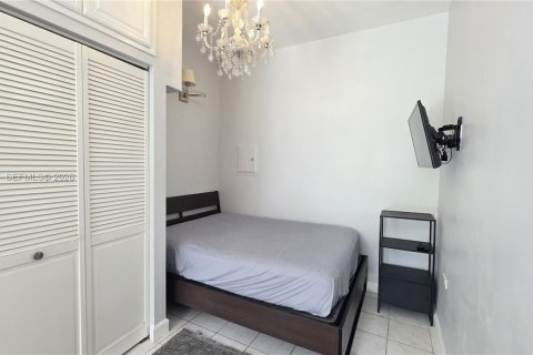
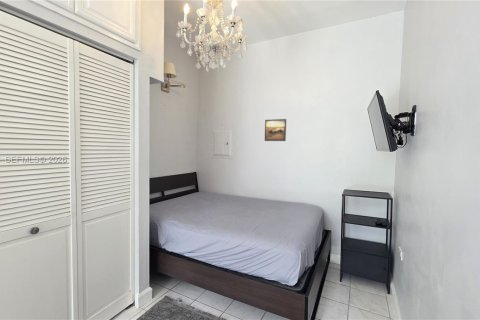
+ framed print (275, 130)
